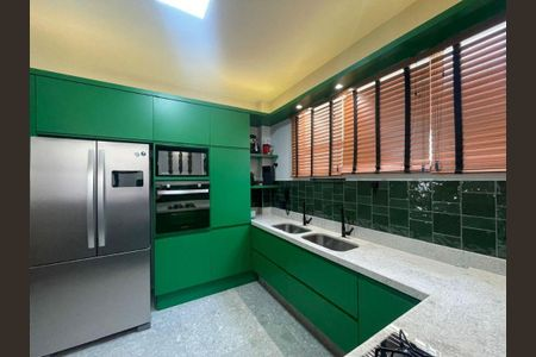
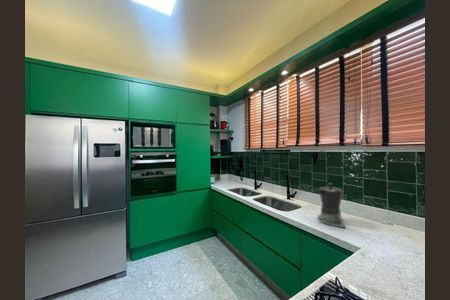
+ coffee maker (330, 202)
